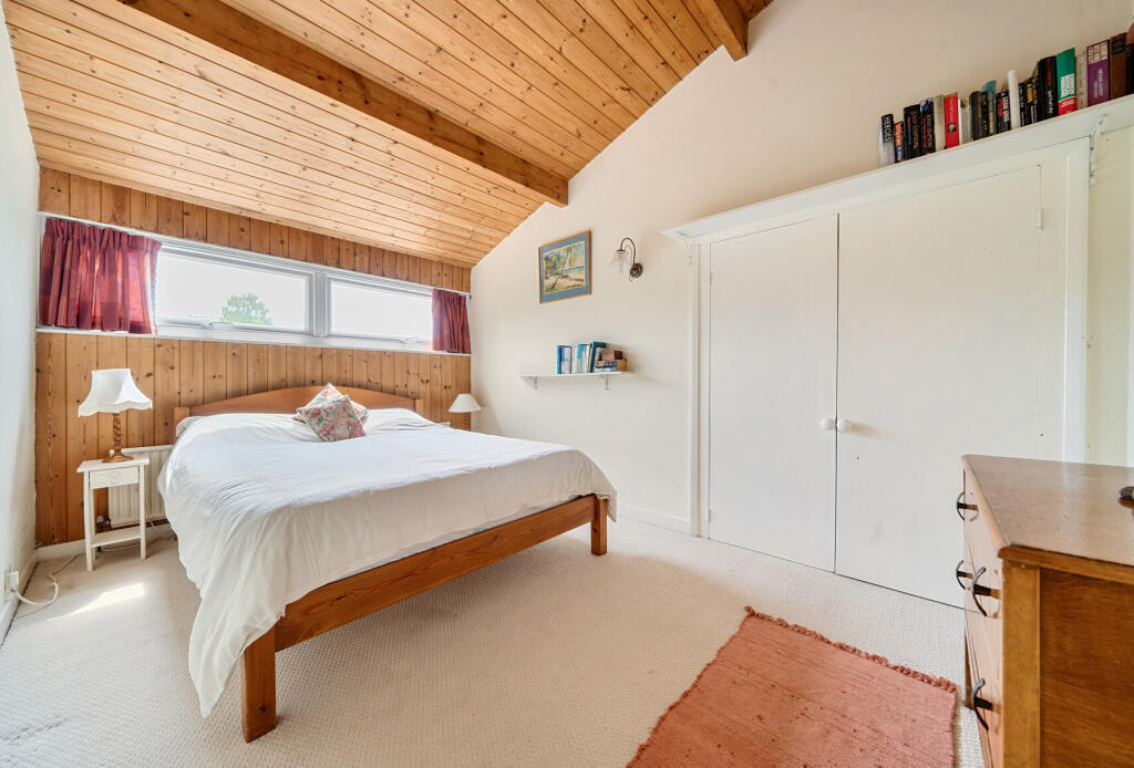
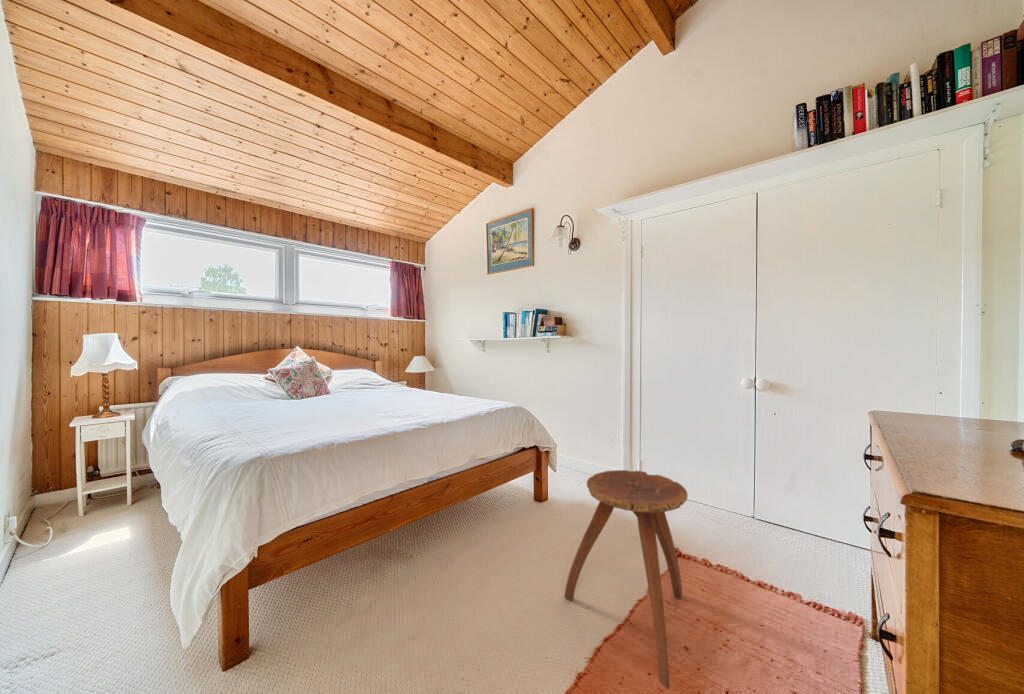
+ stool (641, 546)
